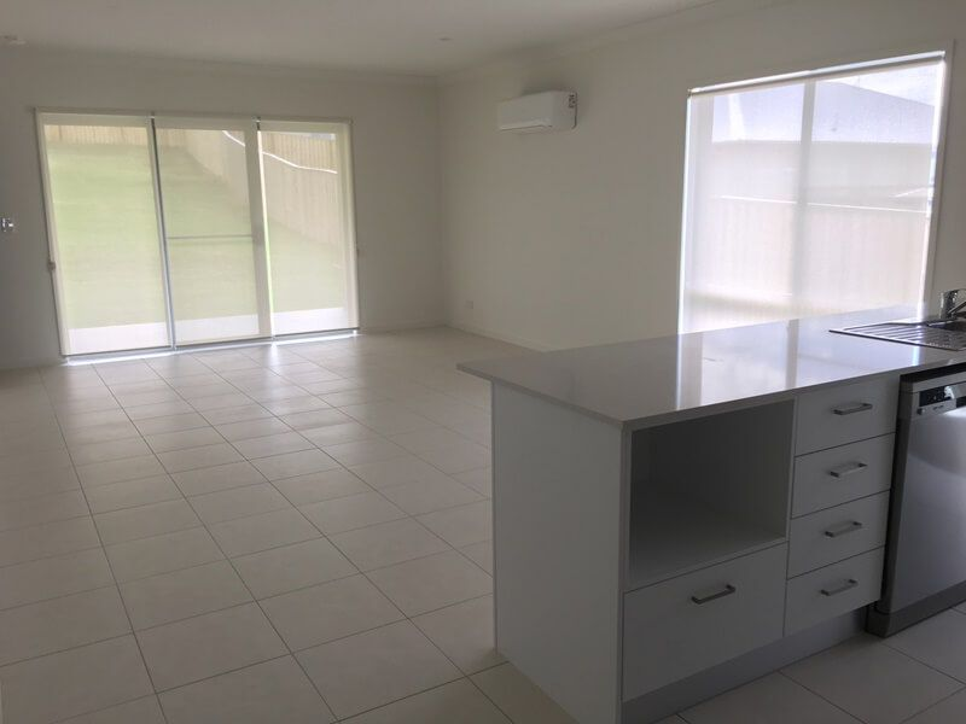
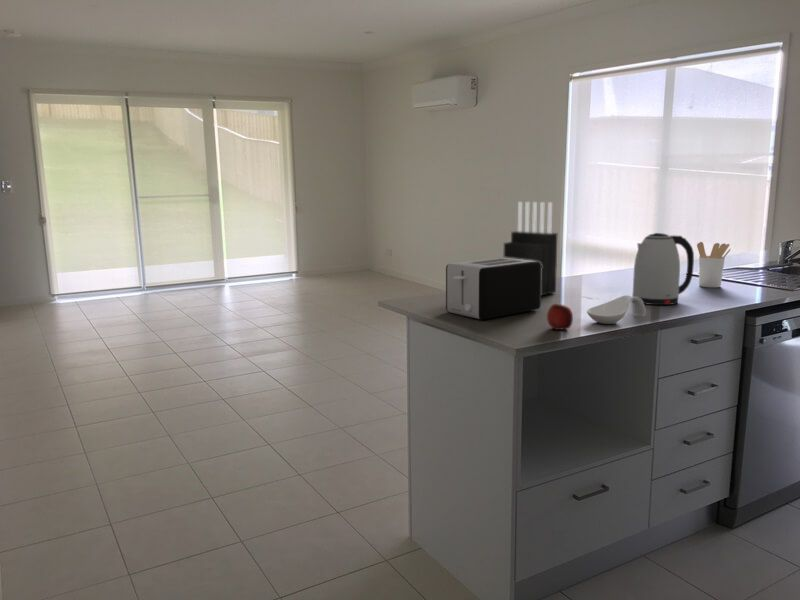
+ fruit (559, 316)
+ knife block (528, 247)
+ utensil holder (714, 263)
+ spoon rest (618, 308)
+ kettle (664, 267)
+ toaster (493, 286)
